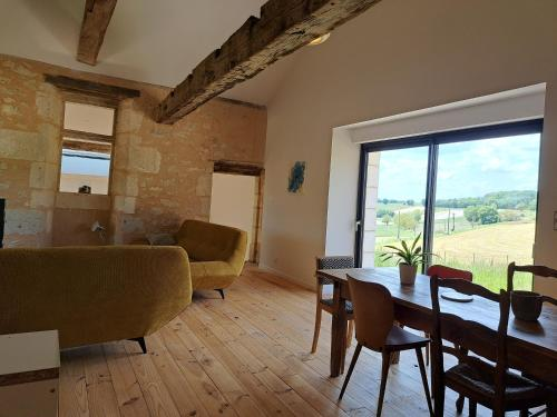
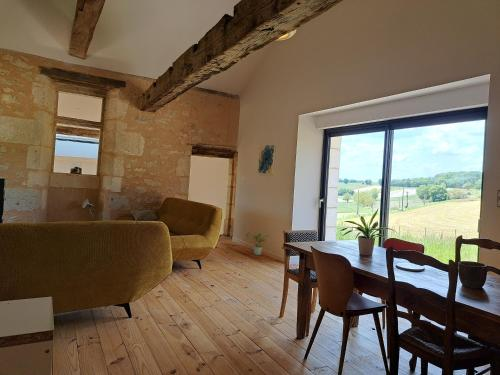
+ potted plant (258, 243)
